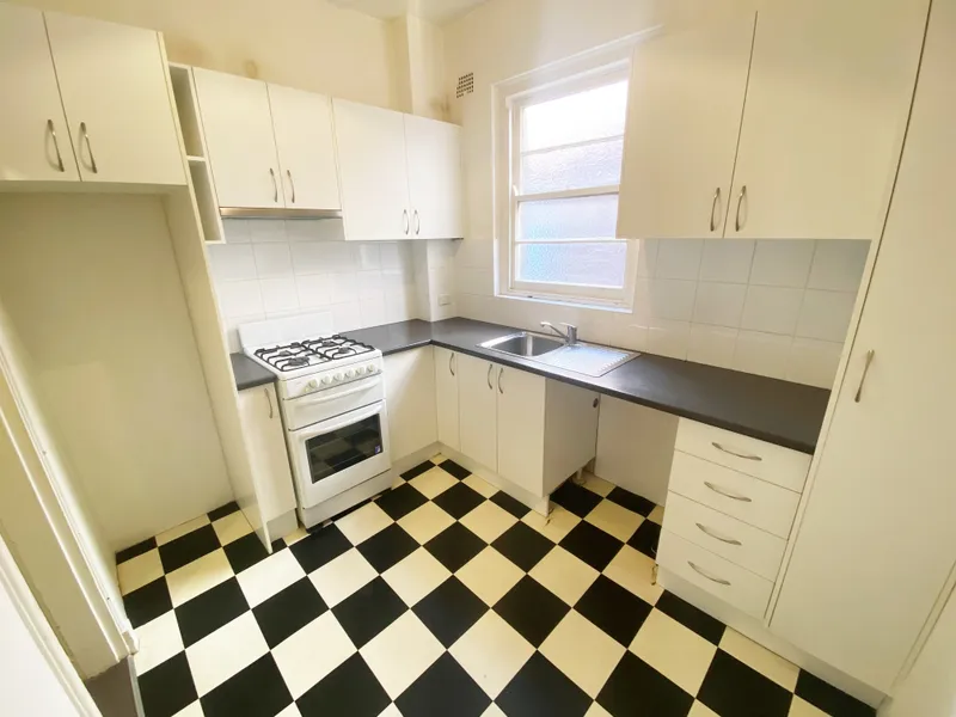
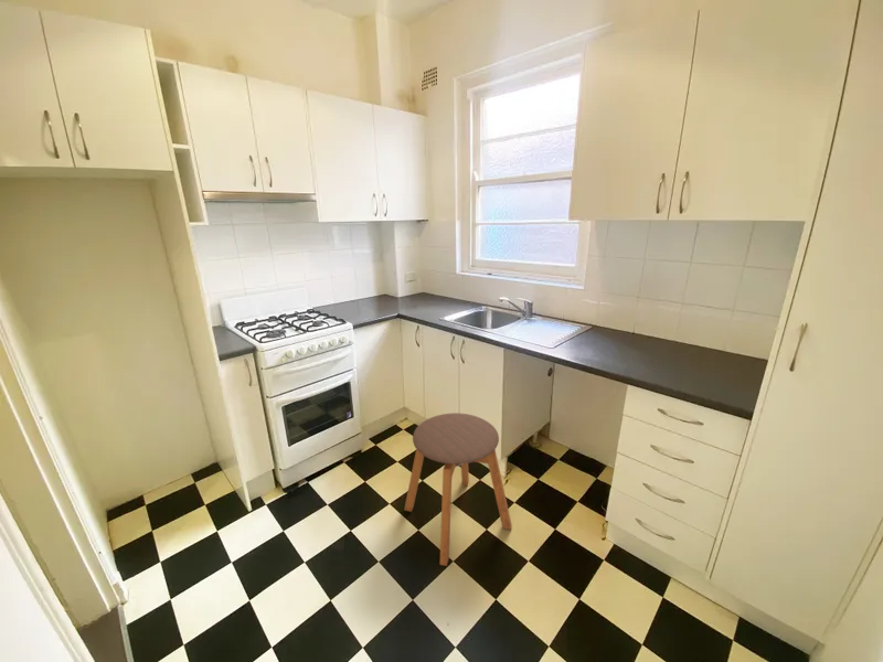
+ stool (451, 476)
